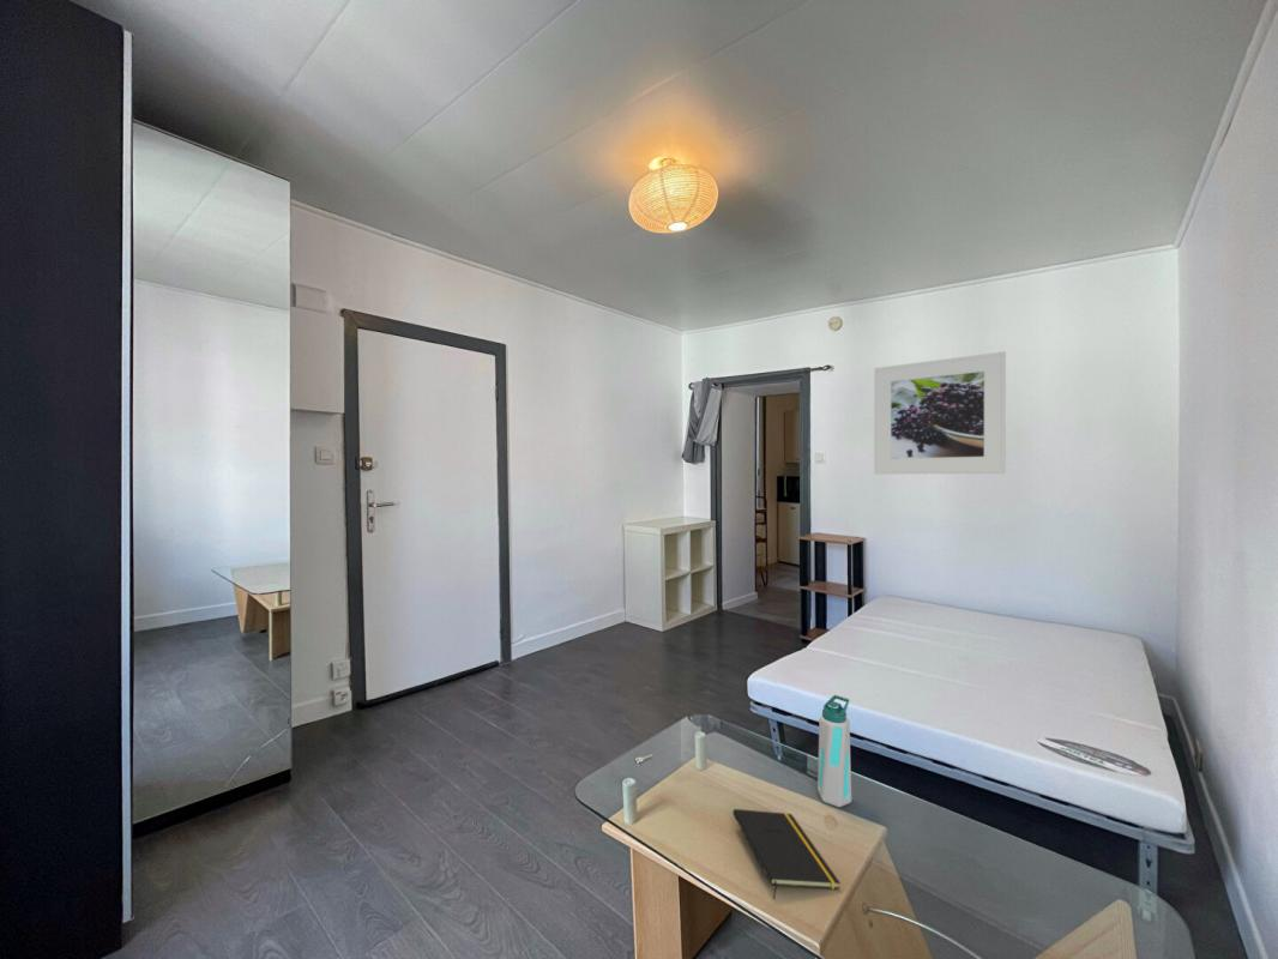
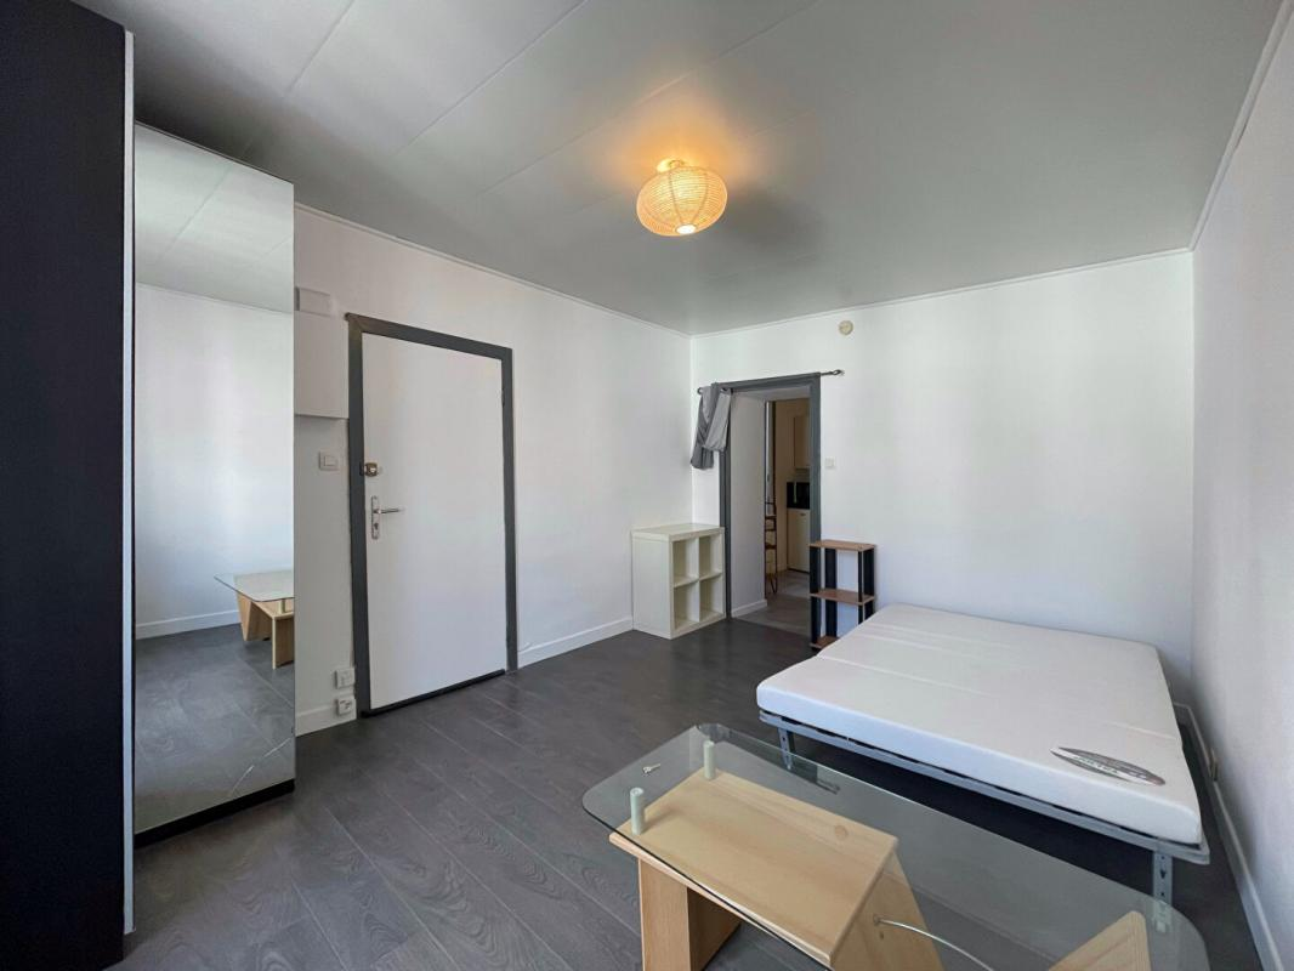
- notepad (782, 845)
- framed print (935, 417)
- water bottle (834, 749)
